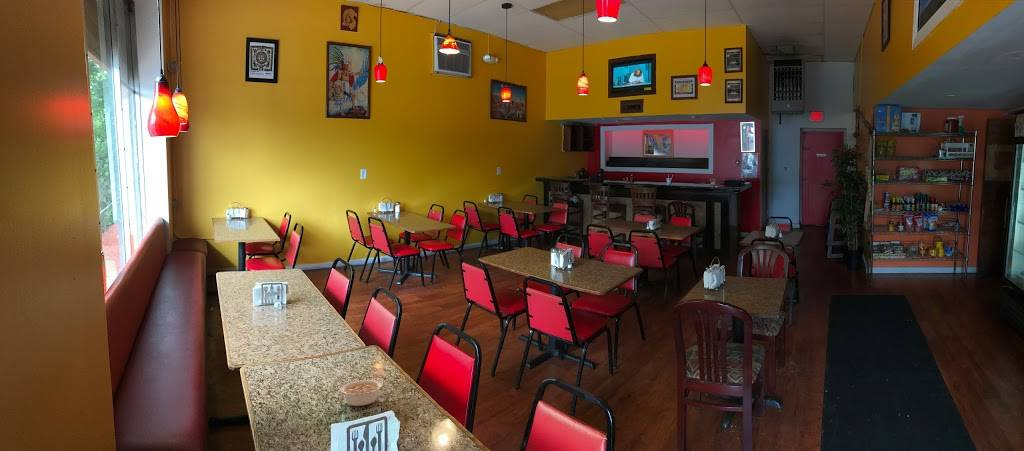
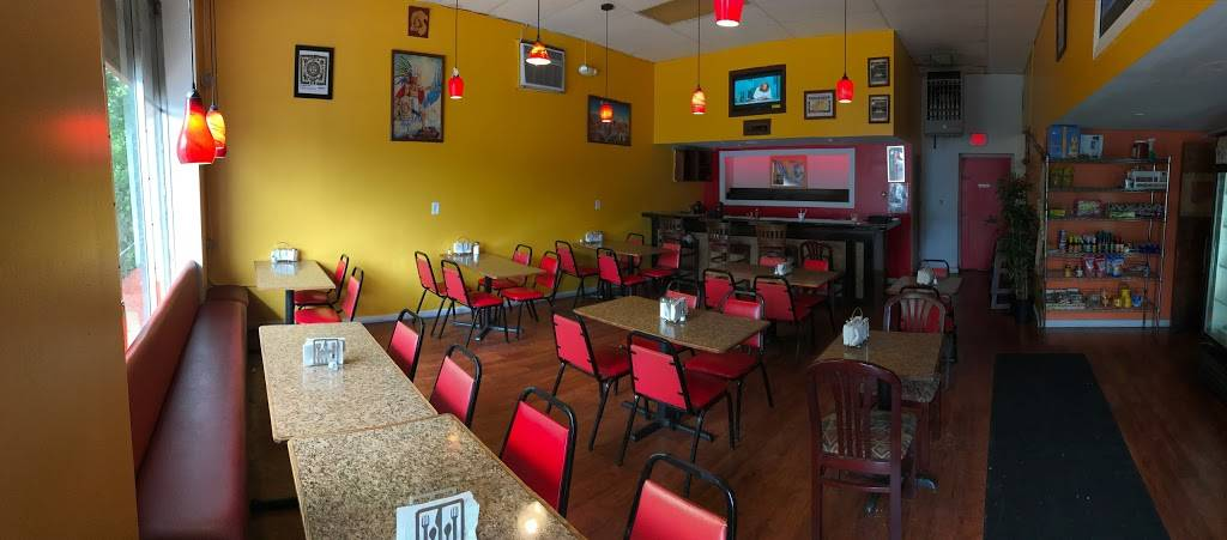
- legume (363, 392)
